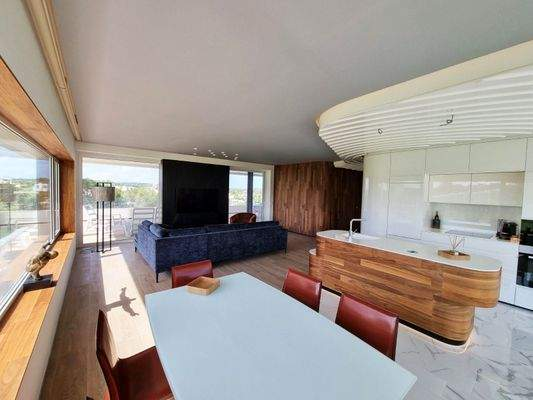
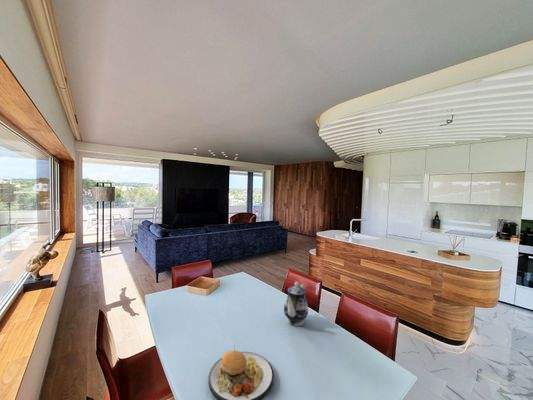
+ teapot (296, 301)
+ plate (241, 362)
